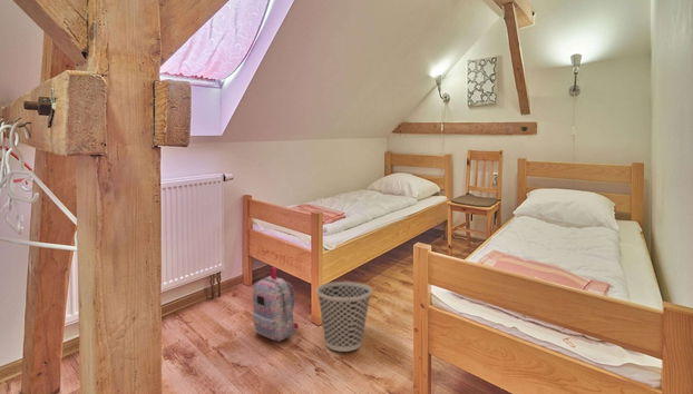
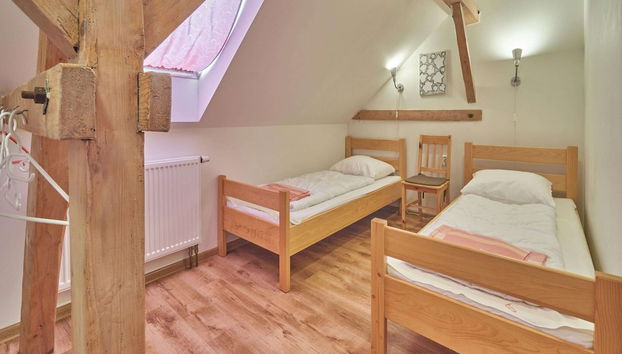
- backpack (275, 301)
- wastebasket (343, 316)
